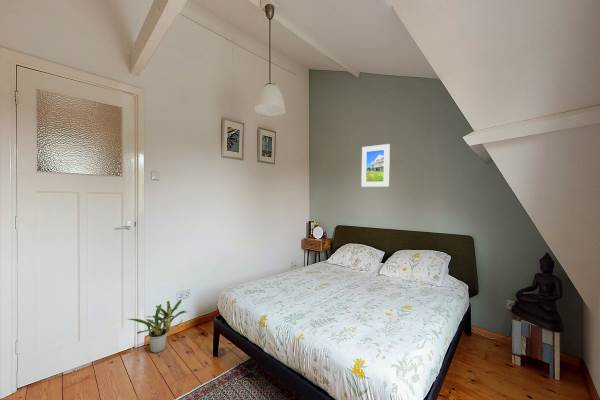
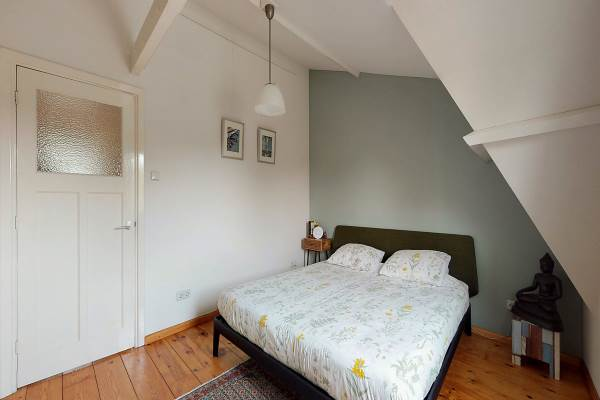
- potted plant (163, 326)
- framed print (375, 166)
